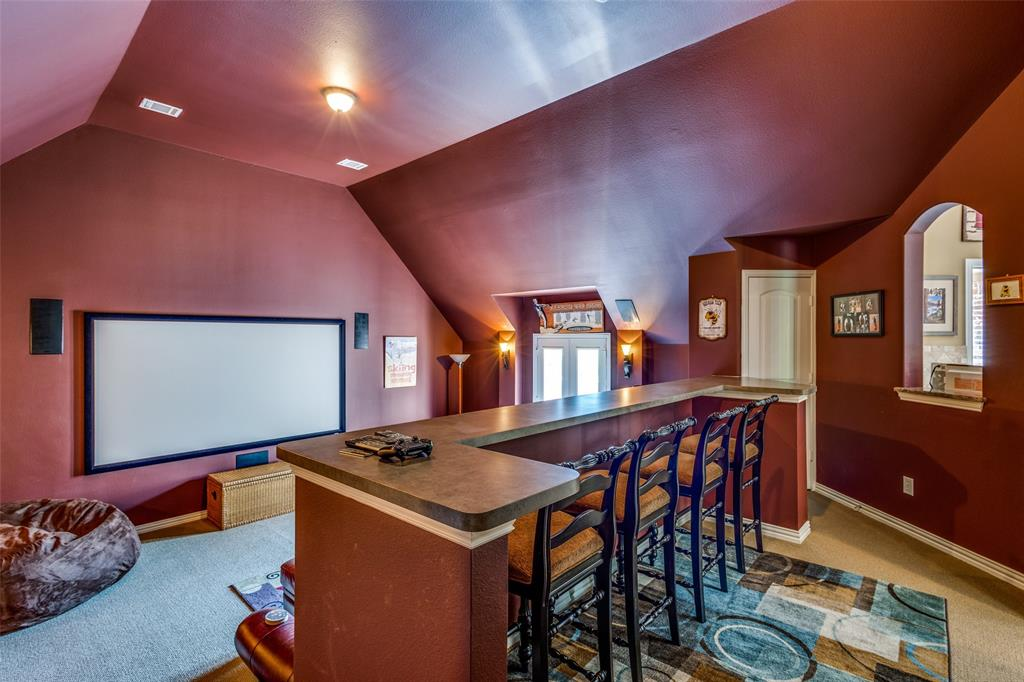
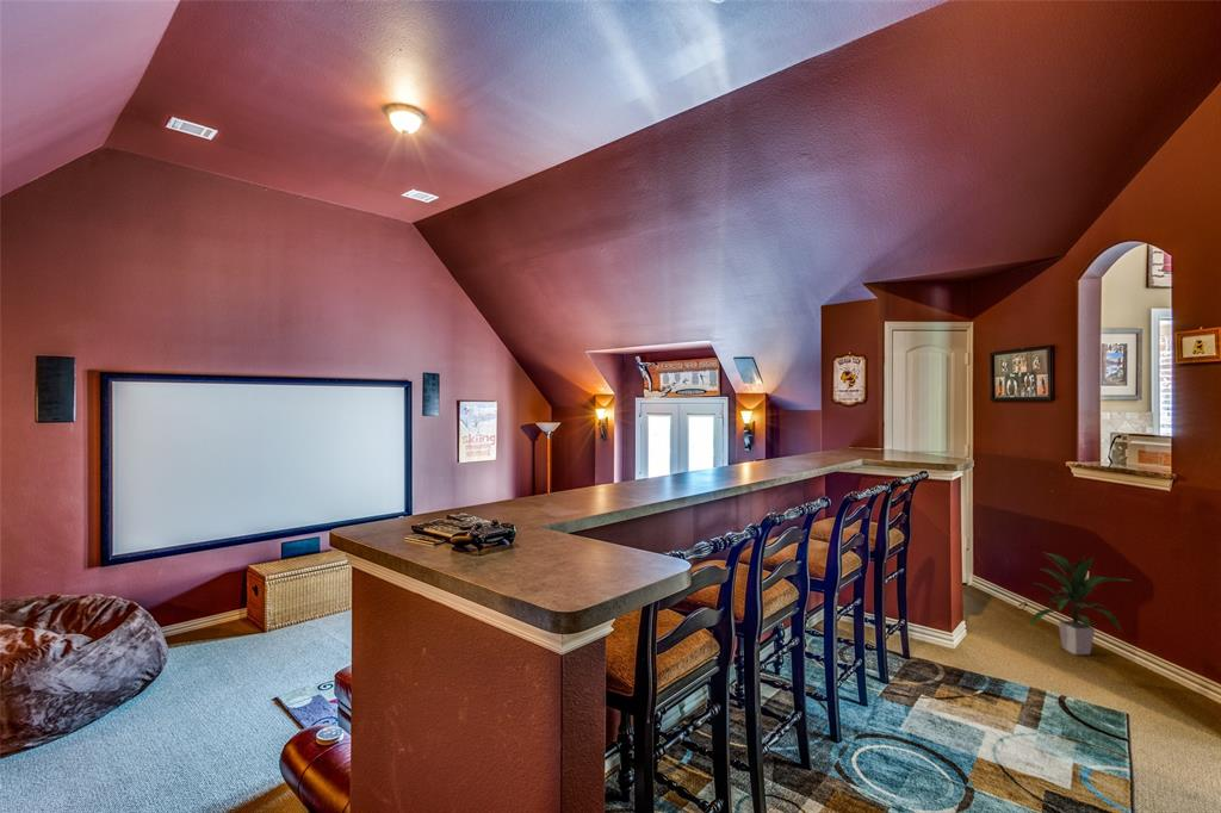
+ indoor plant (1071, 600)
